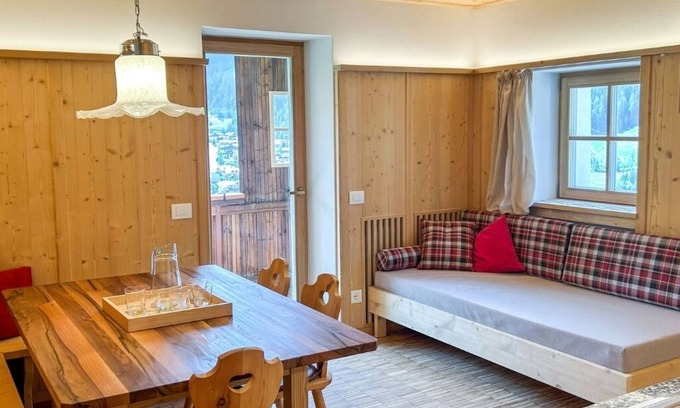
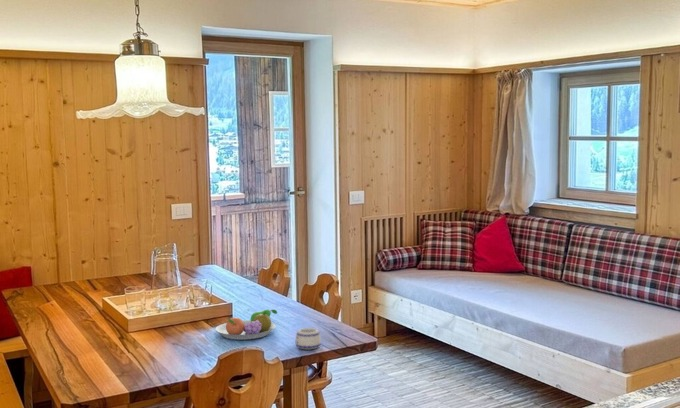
+ fruit bowl (248, 321)
+ mug (306, 337)
